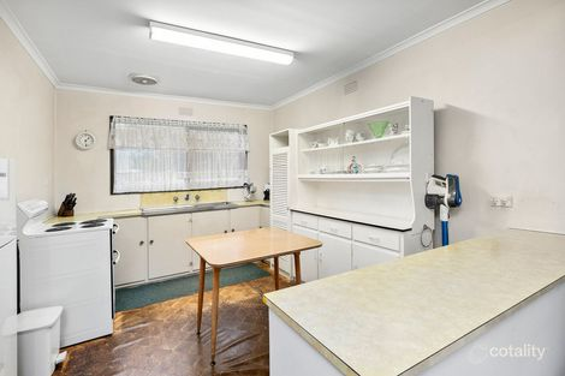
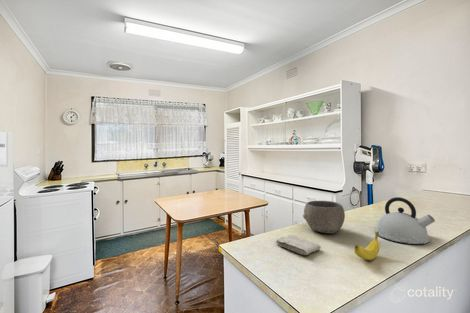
+ banana (368, 247)
+ kettle (403, 217)
+ washcloth (297, 243)
+ bowl (323, 216)
